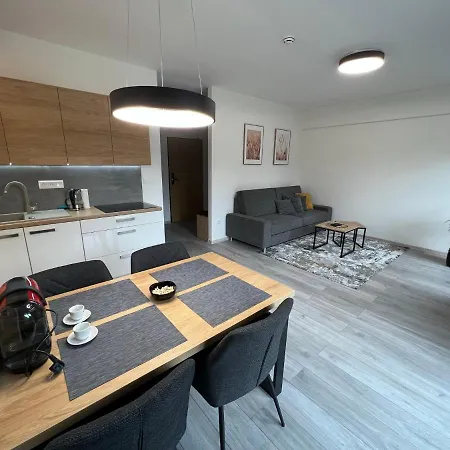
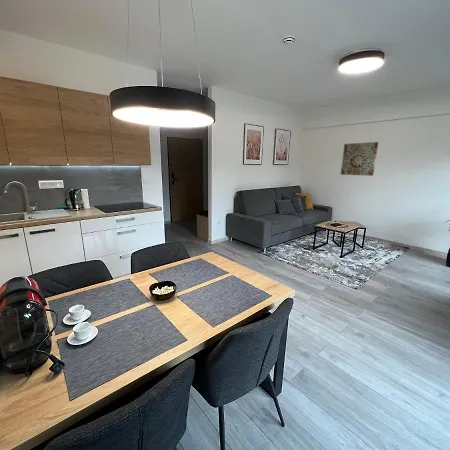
+ wall art (358, 159)
